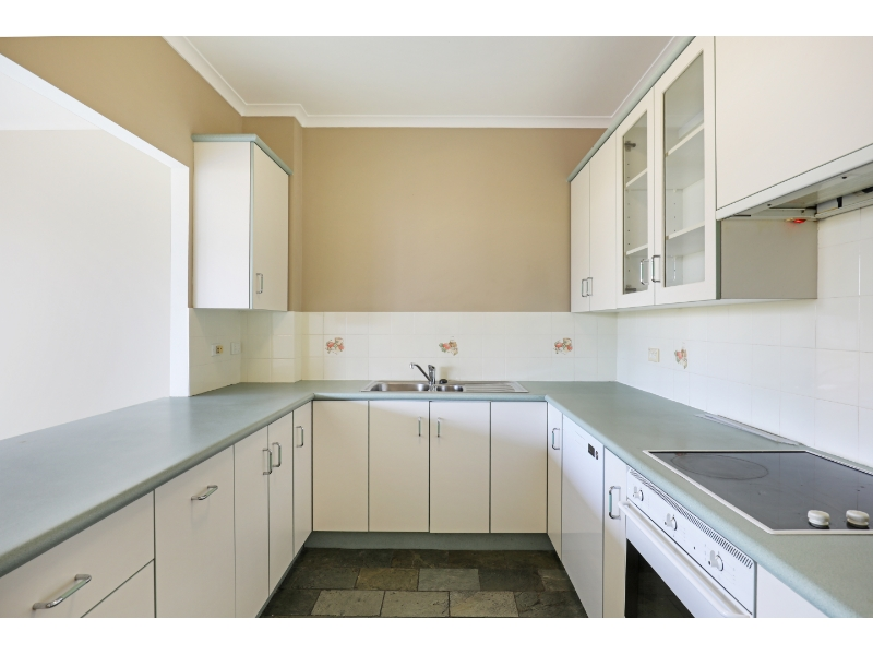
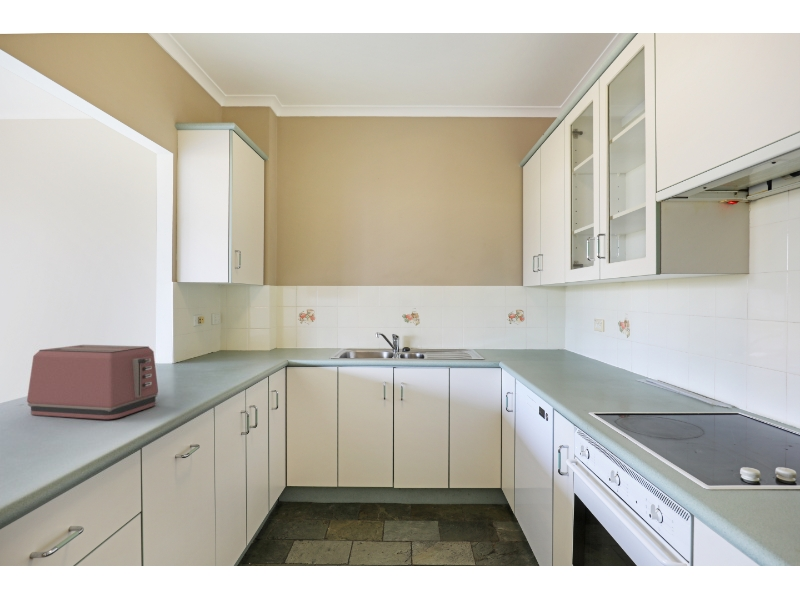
+ toaster (98, 378)
